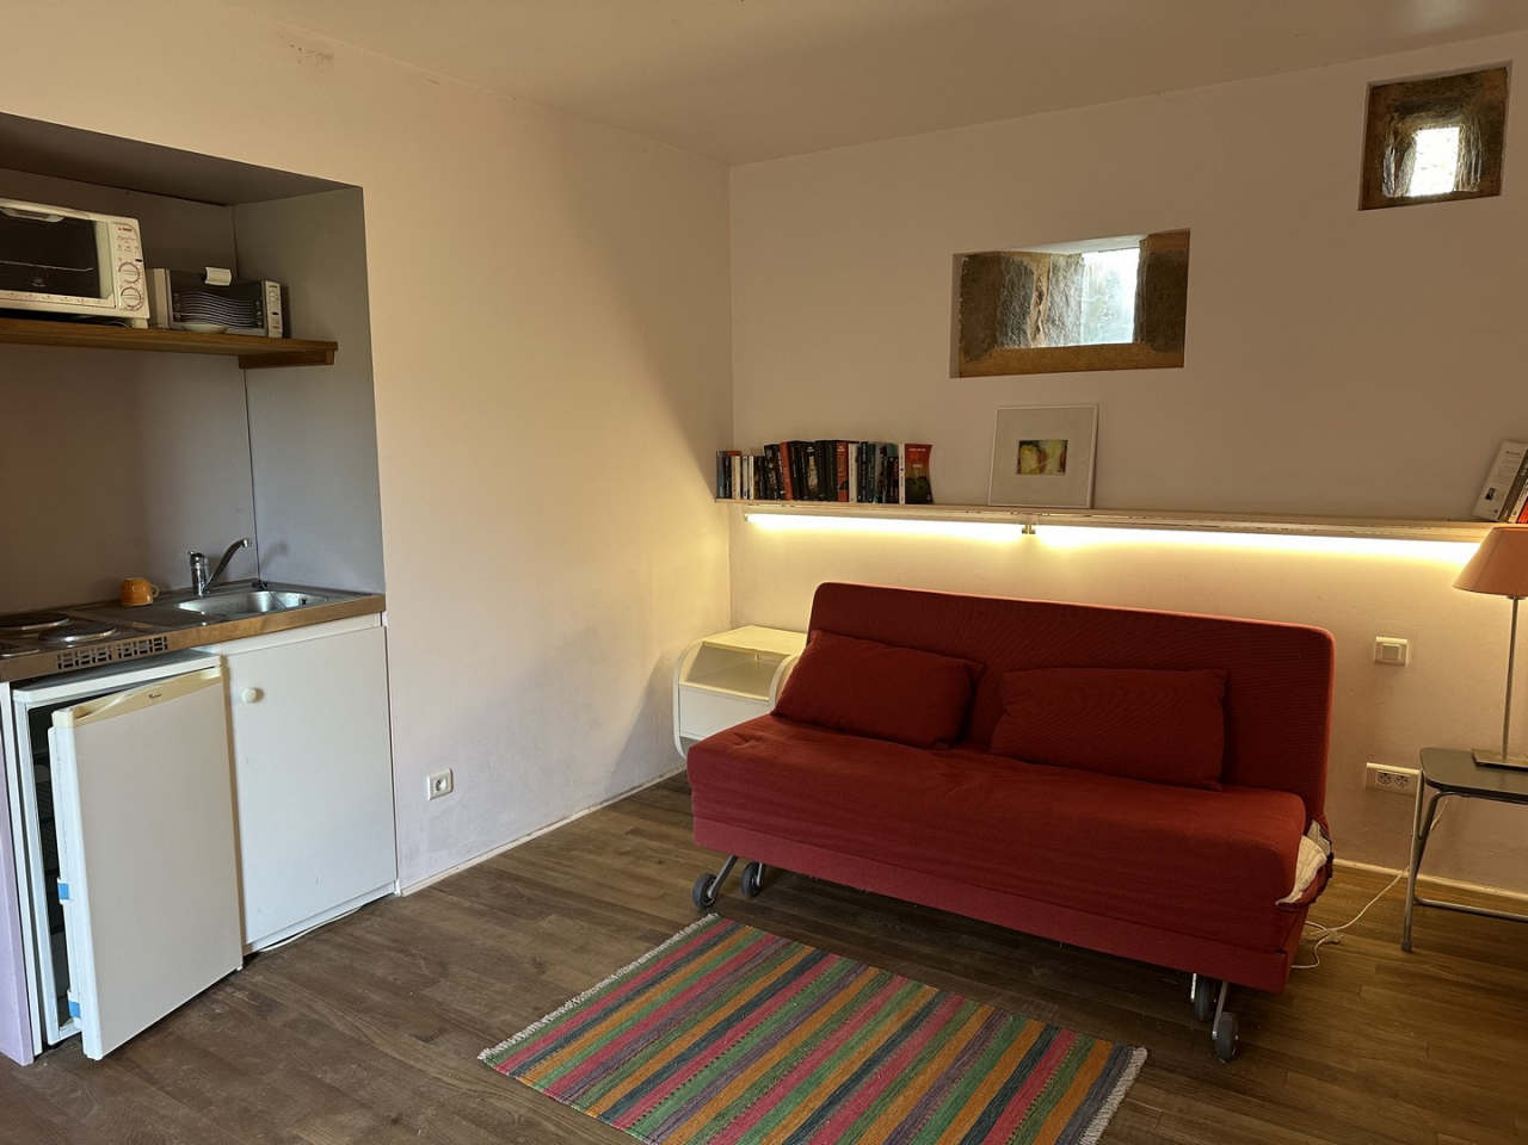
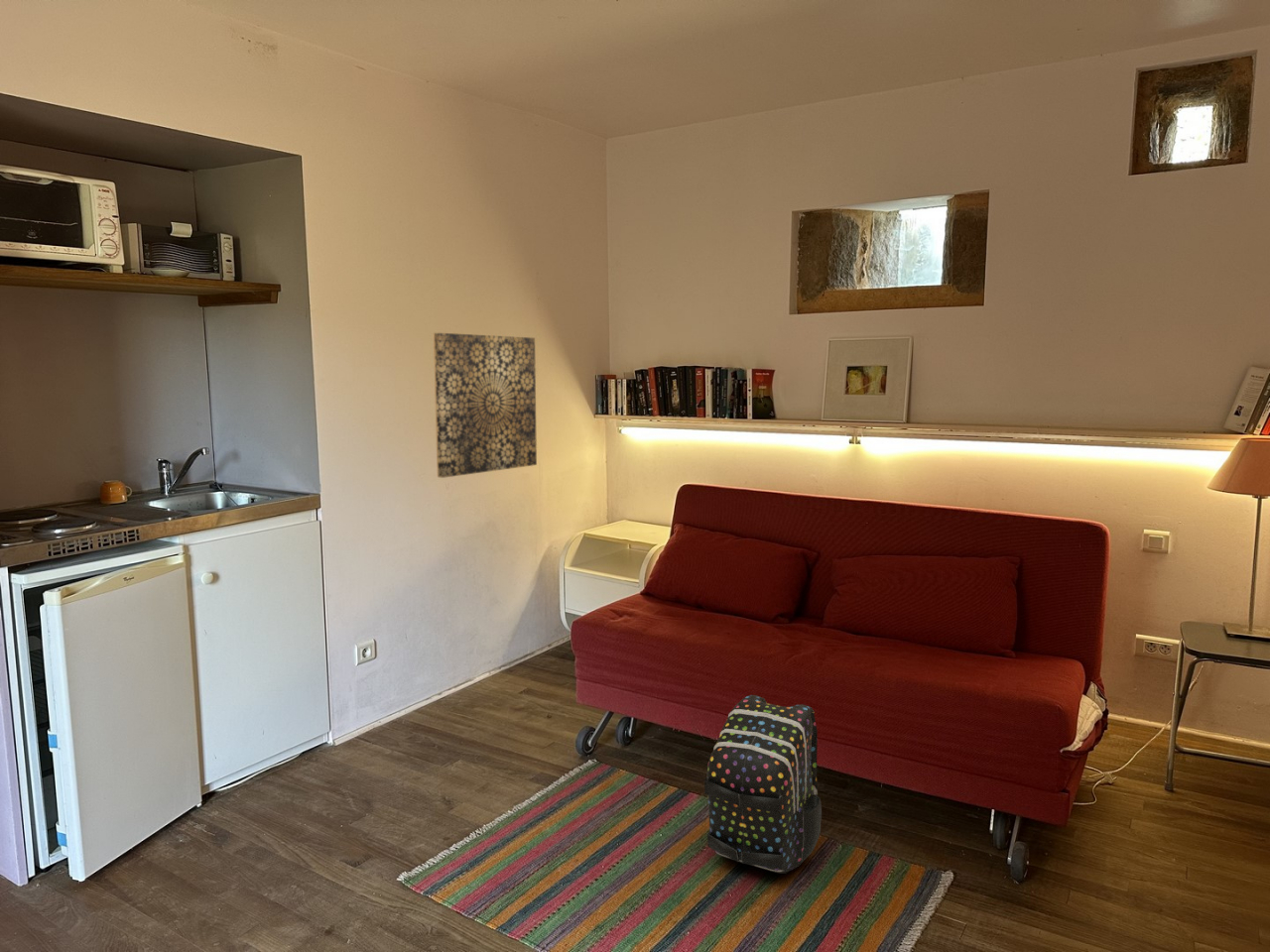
+ wall art (488, 404)
+ backpack (764, 782)
